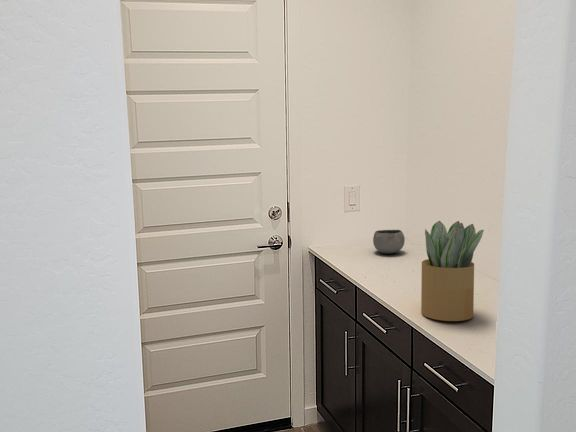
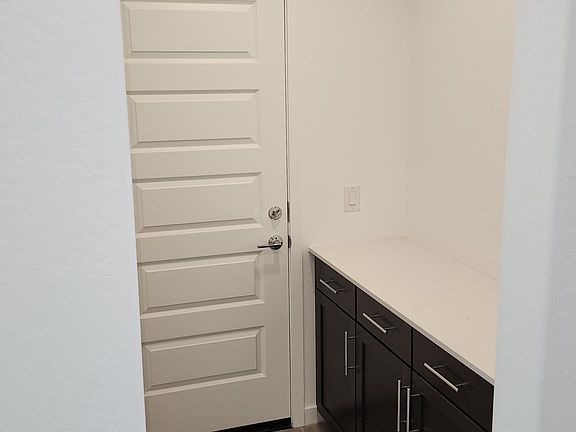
- potted plant (447, 267)
- bowl (388, 241)
